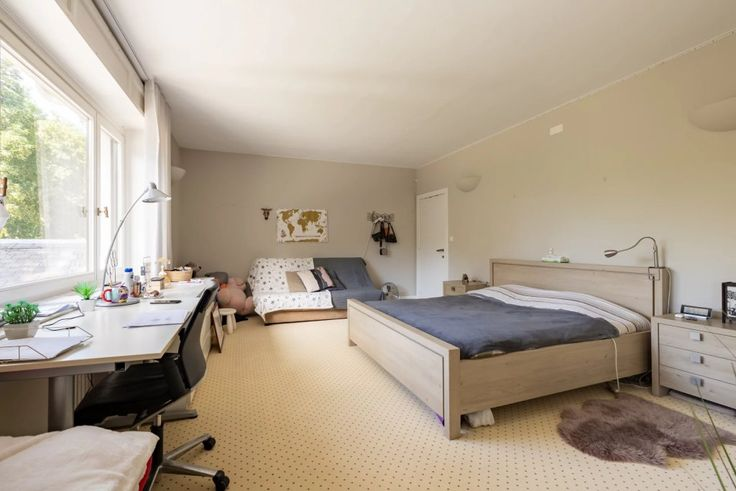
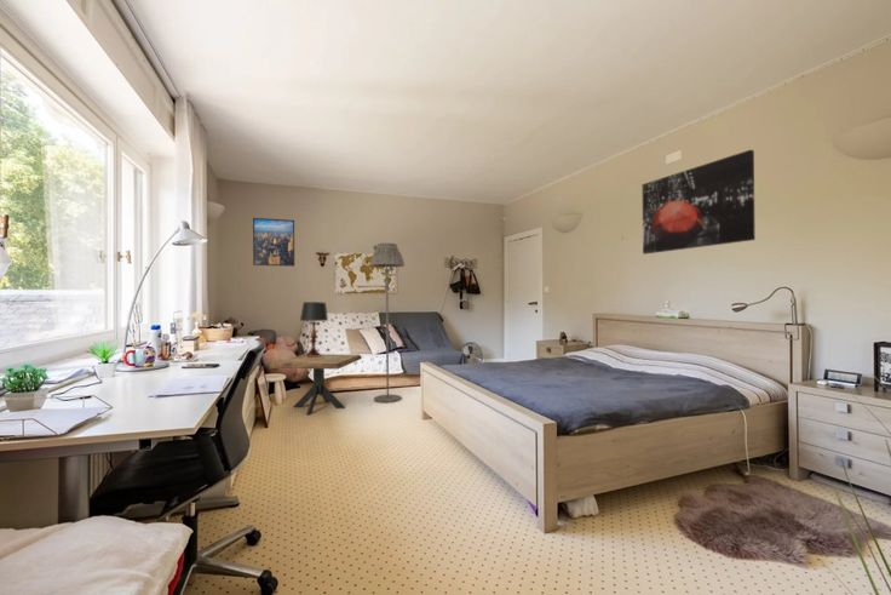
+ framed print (274, 242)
+ floor lamp (387, 321)
+ side table (318, 383)
+ table lamp (312, 328)
+ wall art (691, 208)
